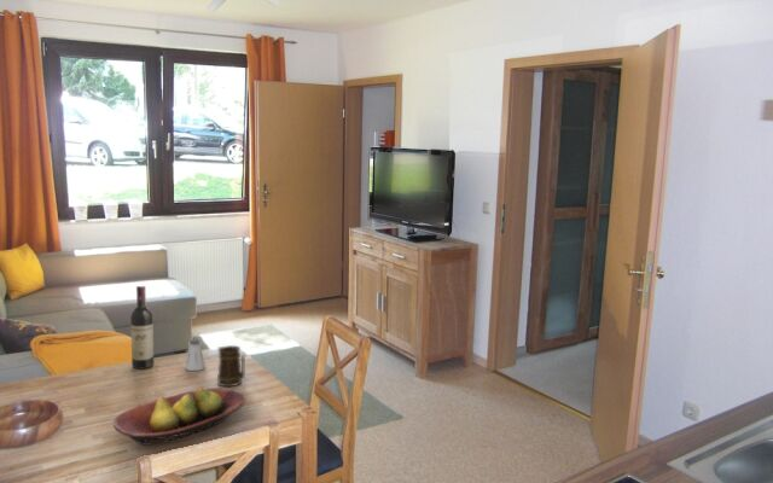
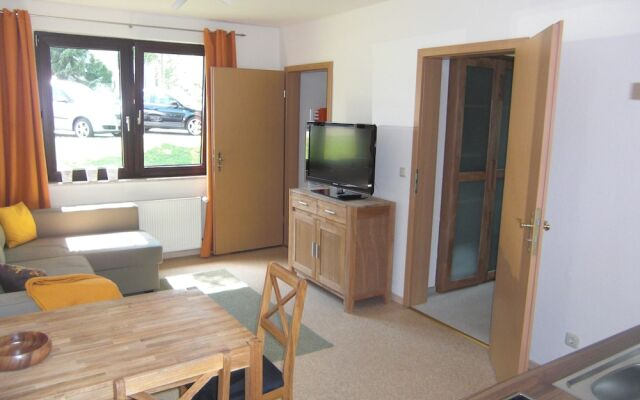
- fruit bowl (182, 411)
- mug (231, 366)
- saltshaker (194, 354)
- wine bottle (141, 326)
